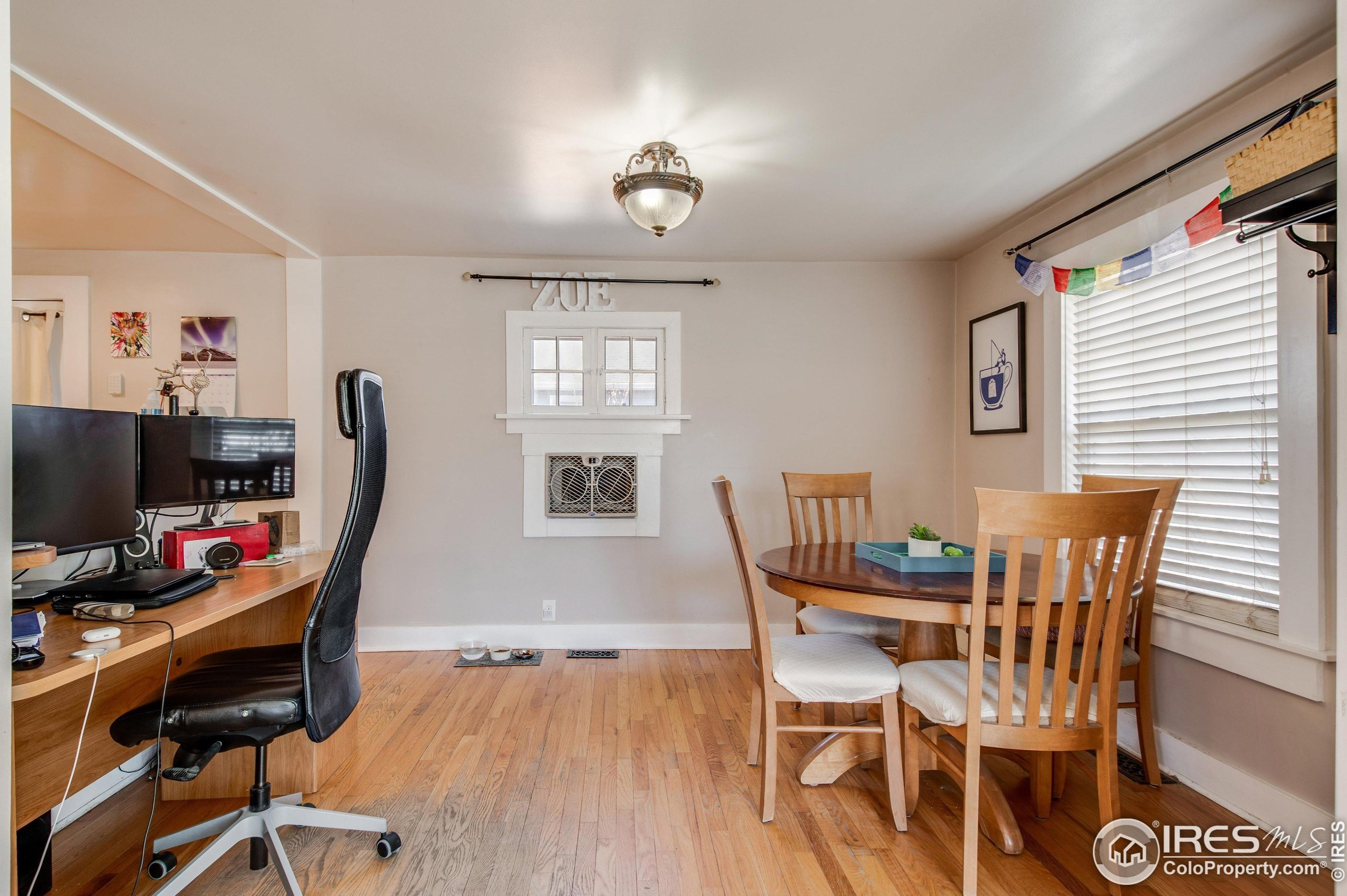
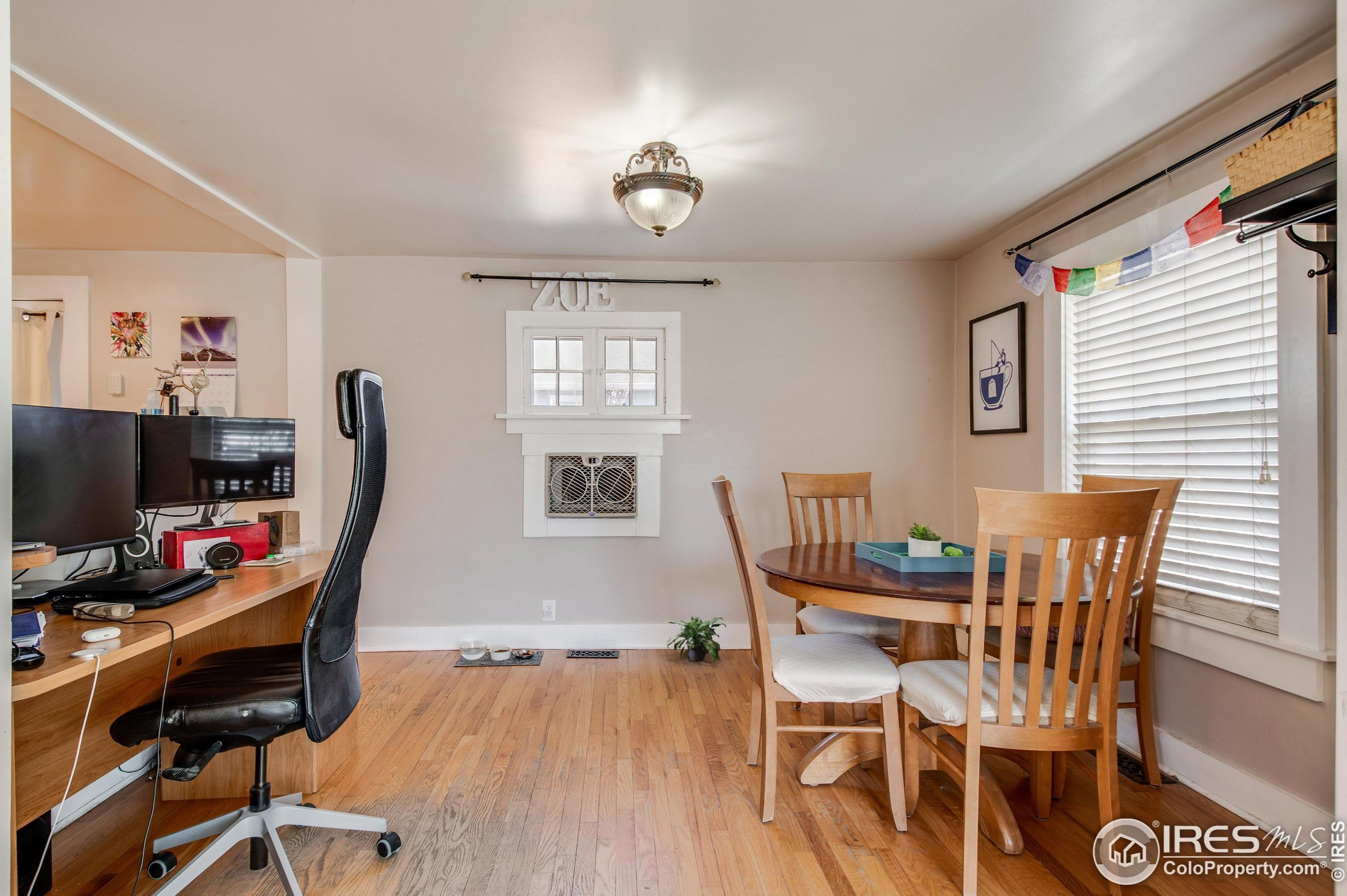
+ potted plant (696, 637)
